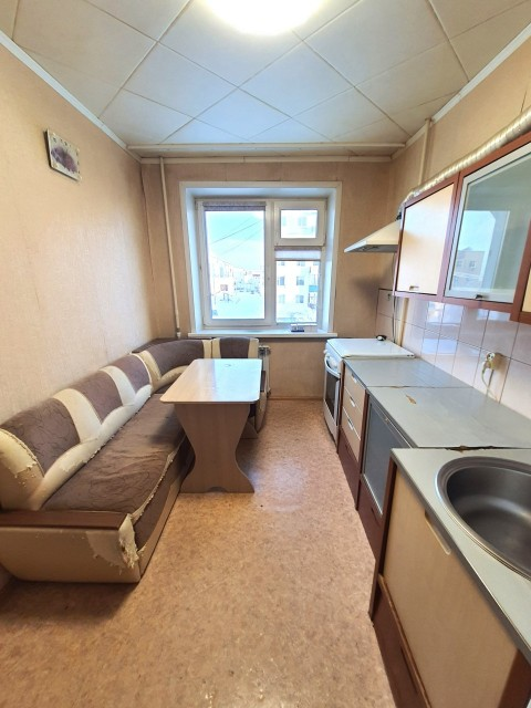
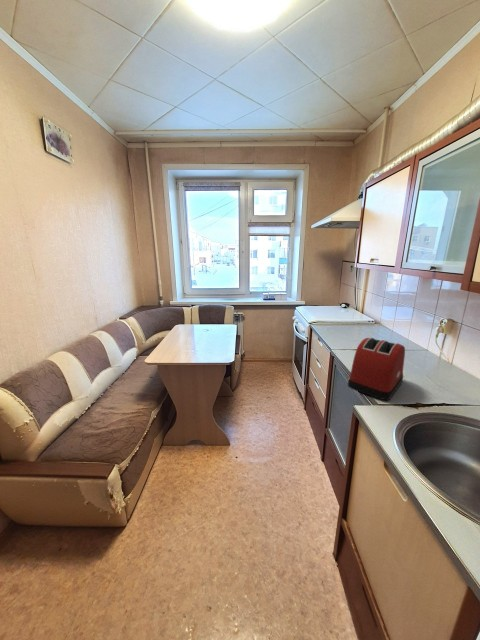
+ toaster (378, 362)
